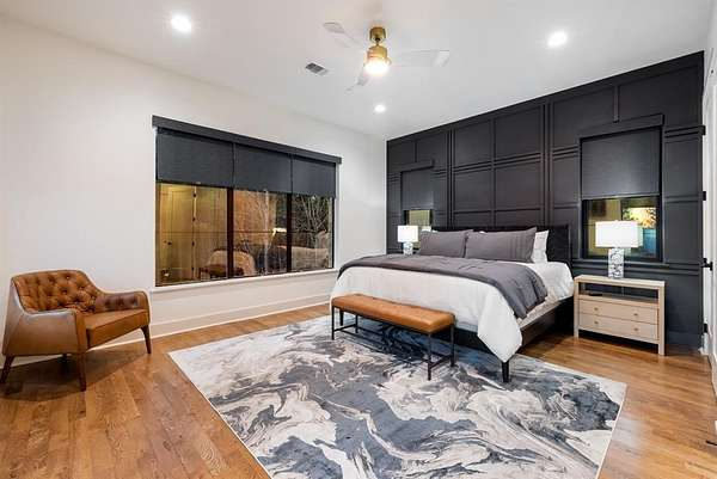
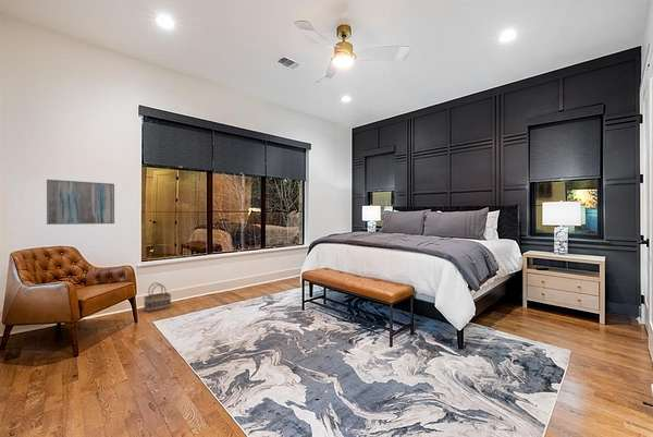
+ basket (157, 295)
+ wall art (82, 203)
